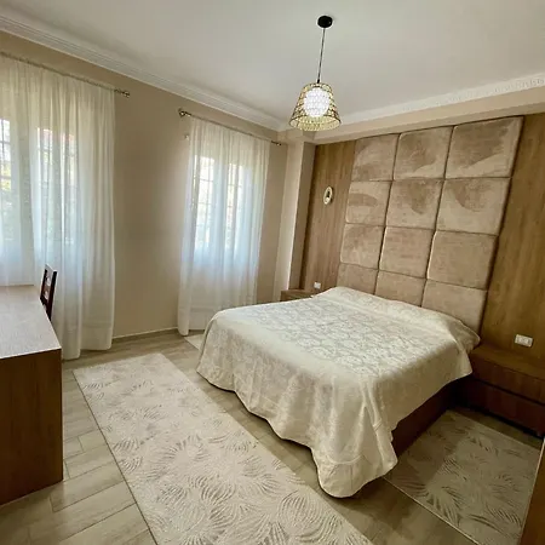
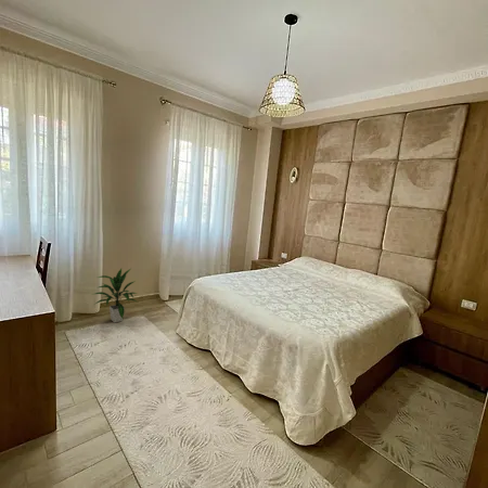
+ indoor plant (116, 295)
